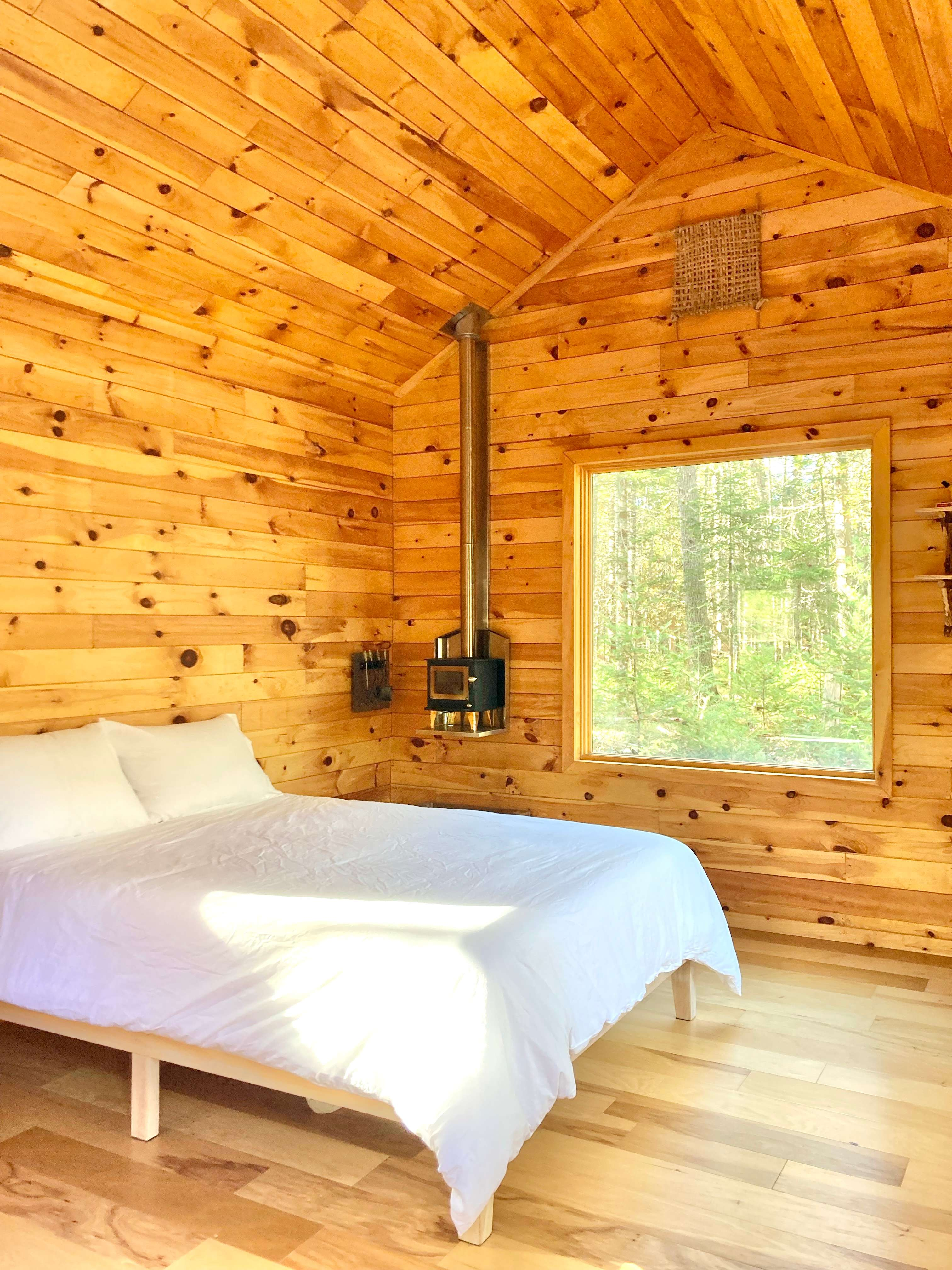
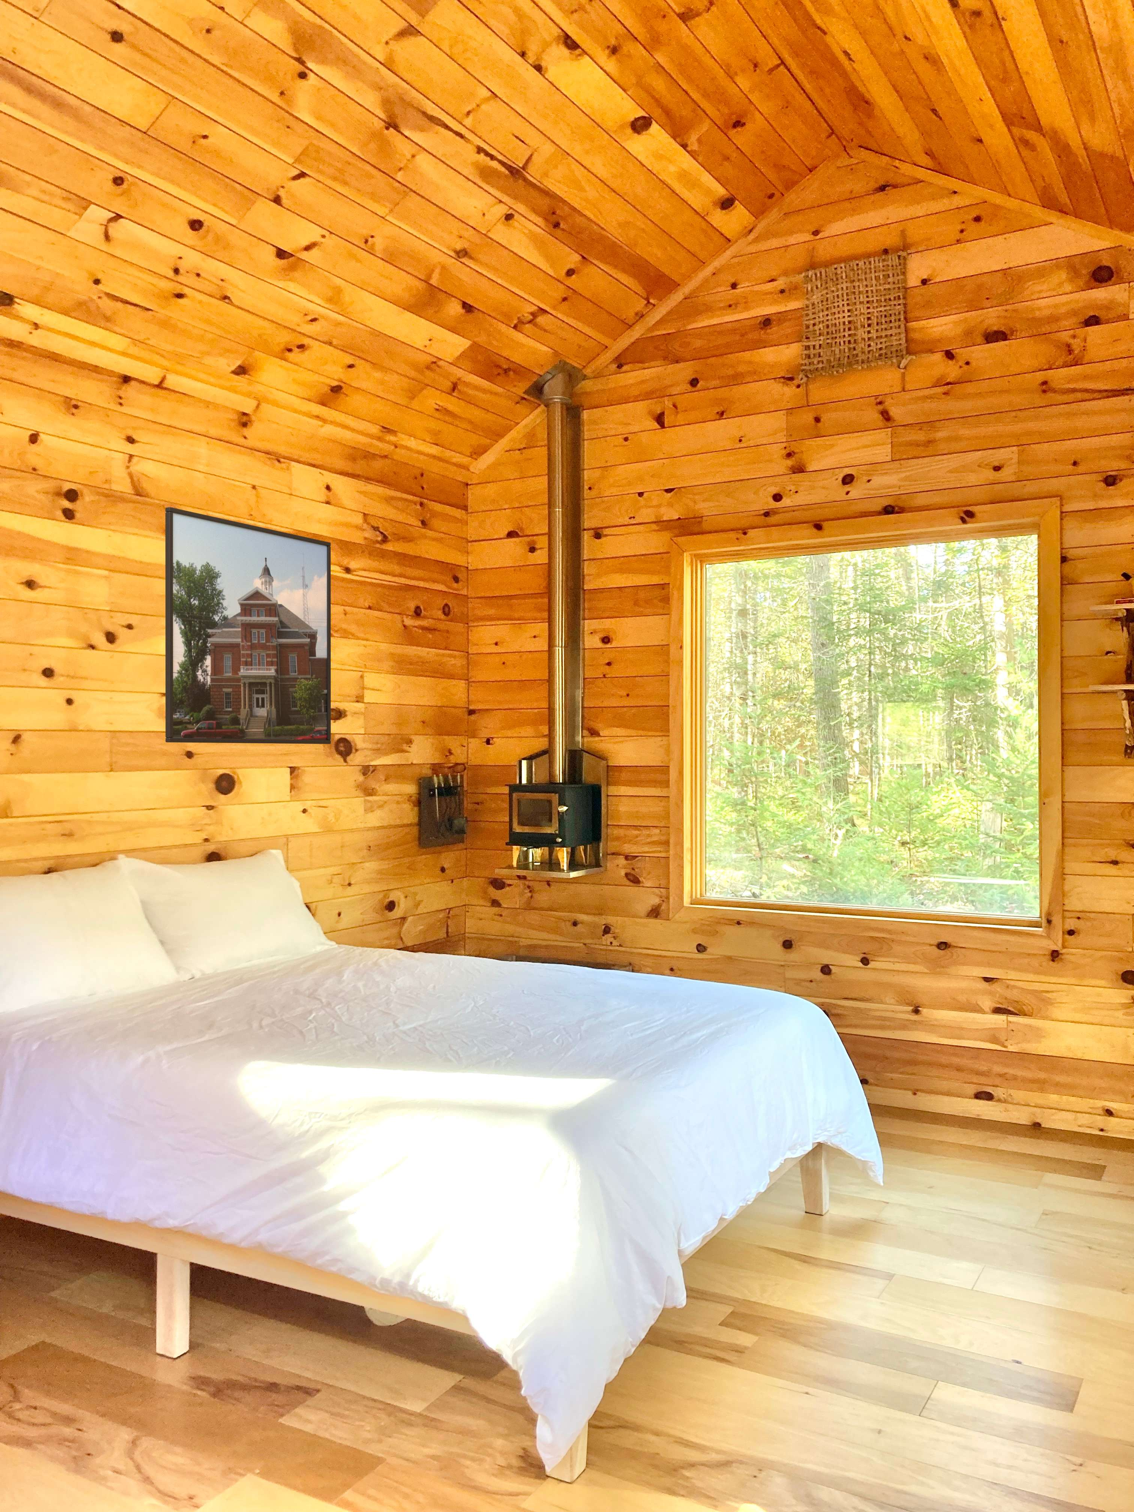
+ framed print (254, 635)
